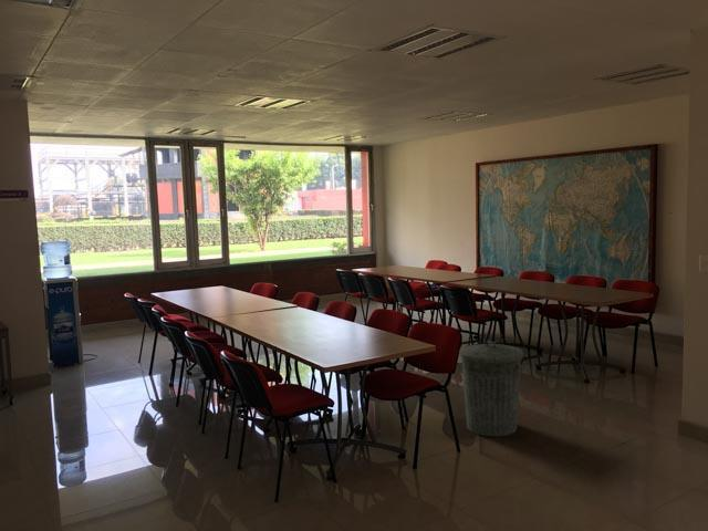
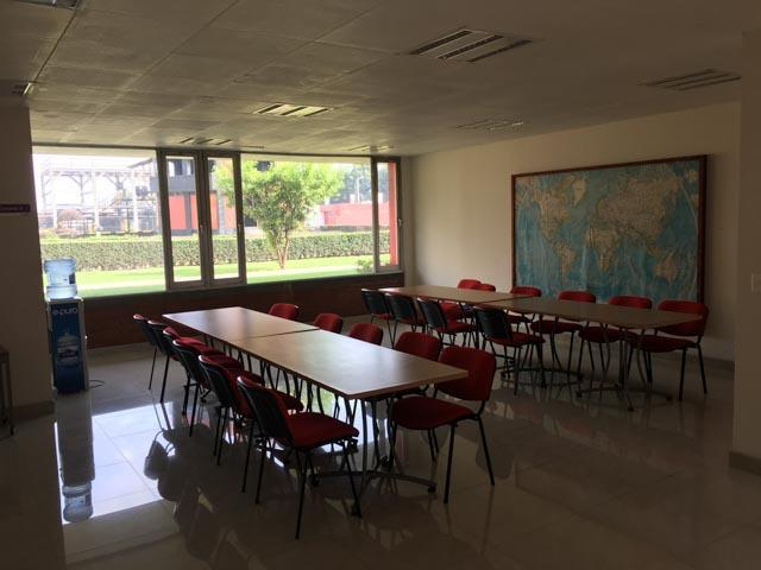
- trash can (491, 384)
